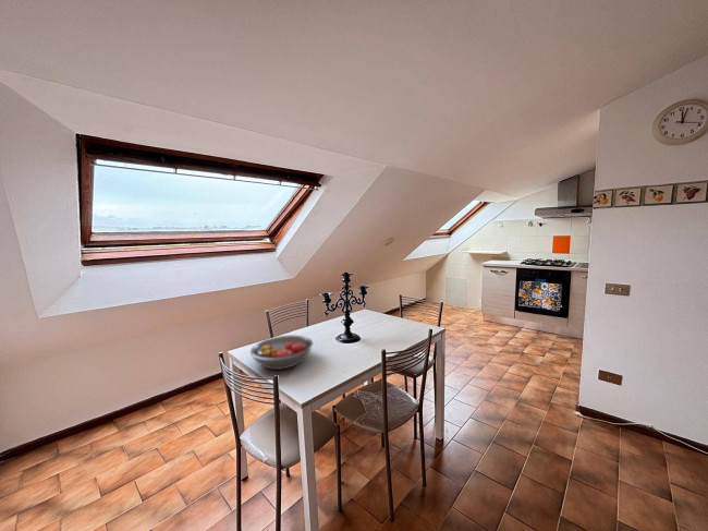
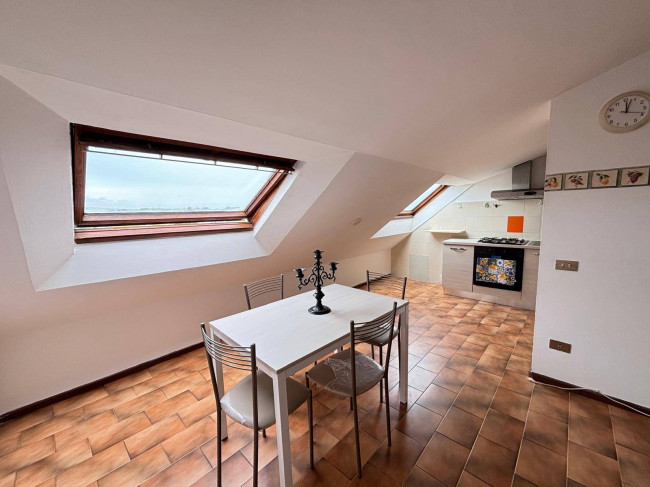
- fruit bowl (282, 351)
